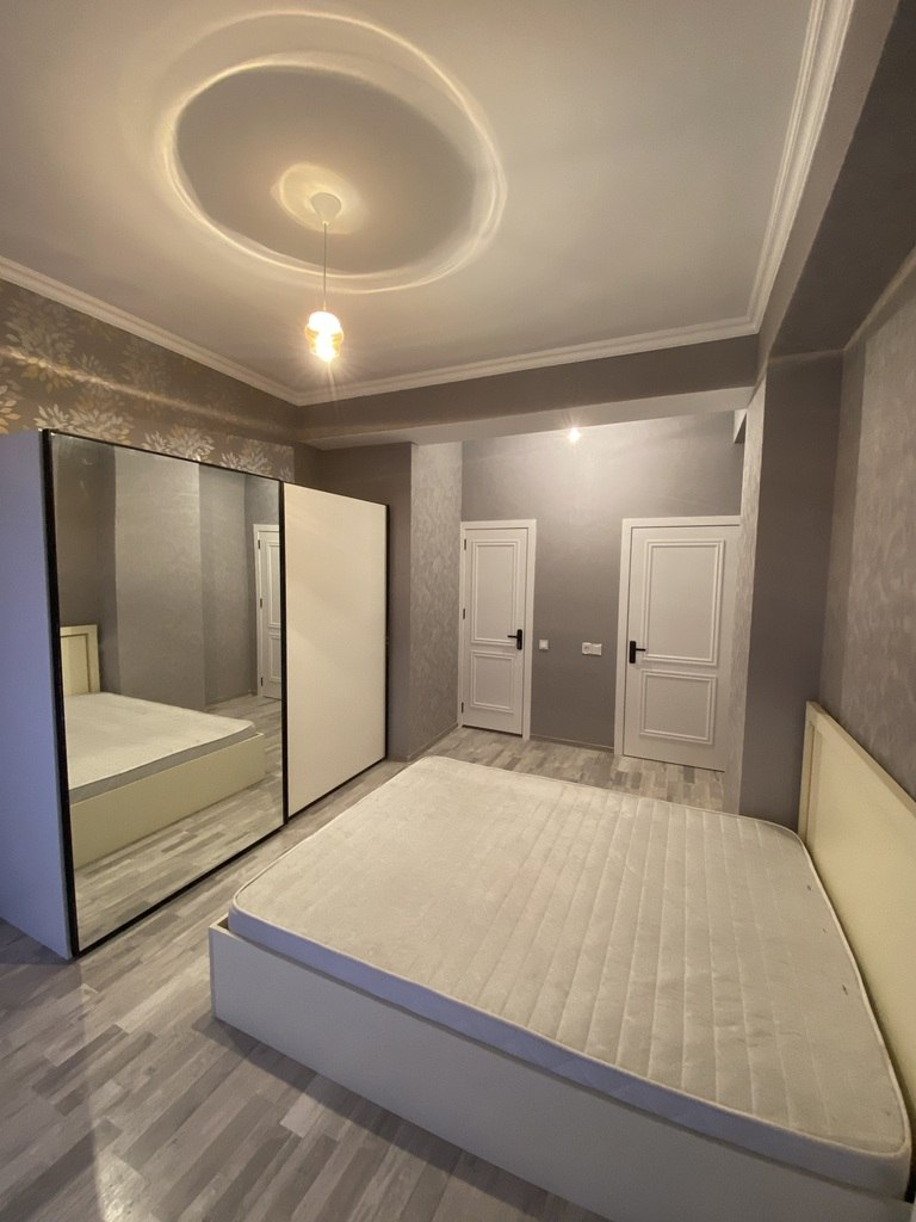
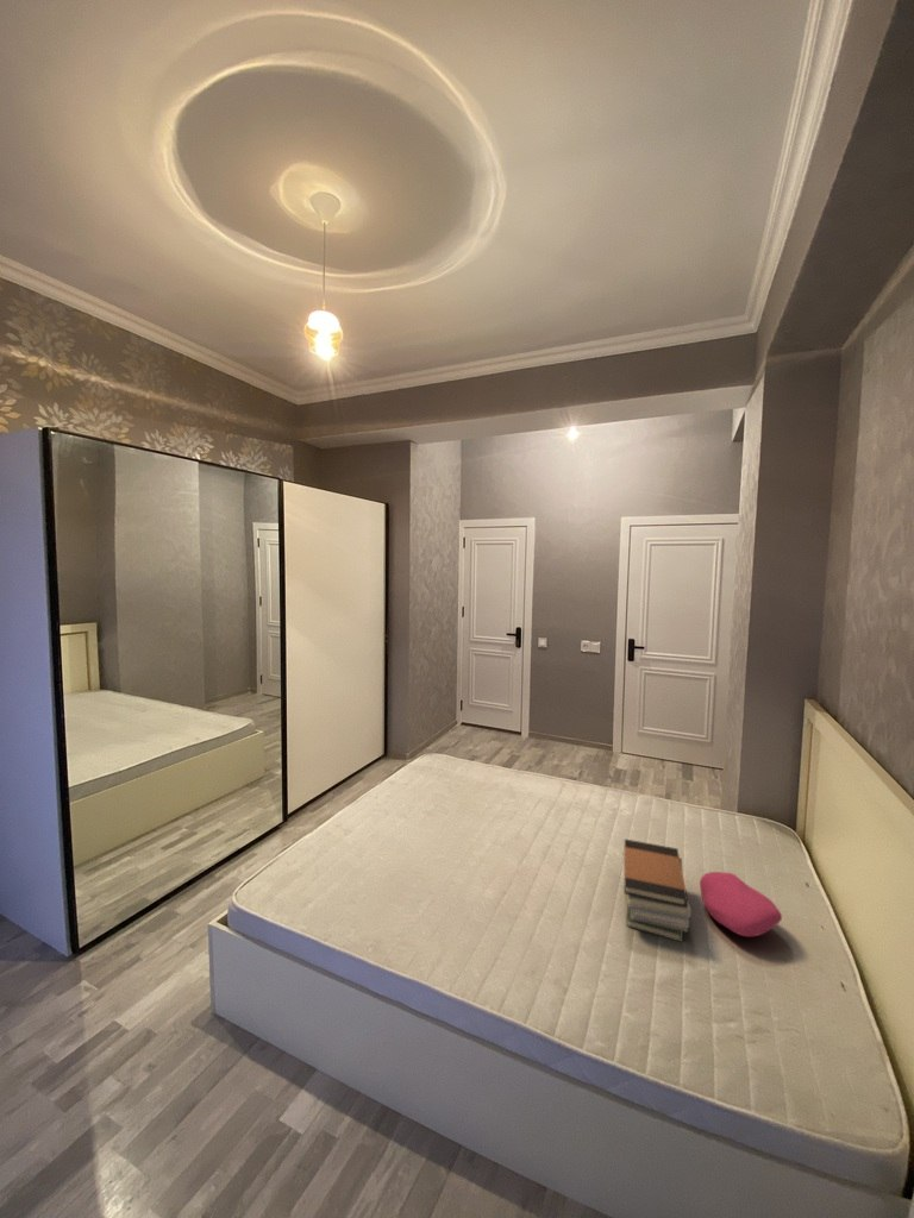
+ book stack (653, 886)
+ cushion (739, 904)
